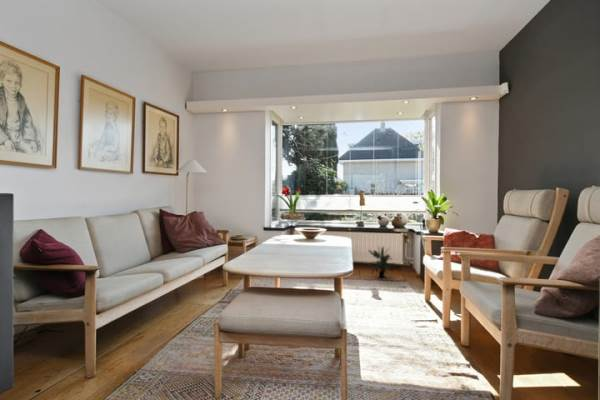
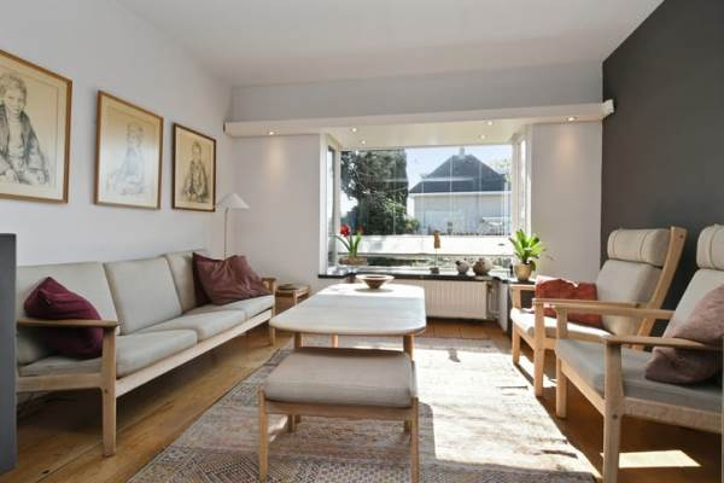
- potted plant (381, 261)
